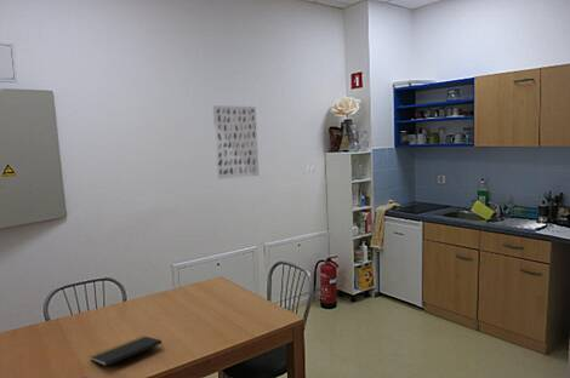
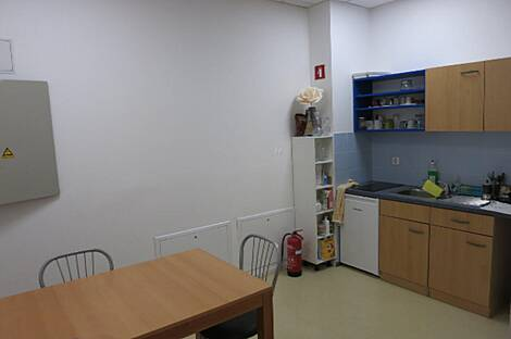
- wall art (236, 142)
- notepad (126, 349)
